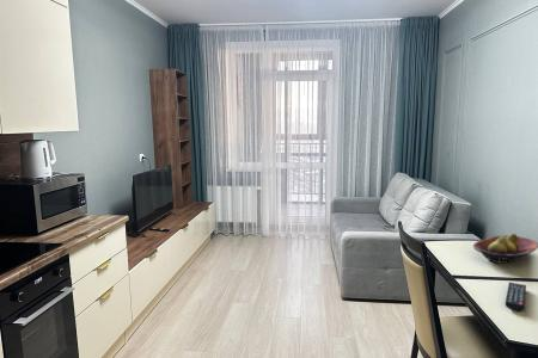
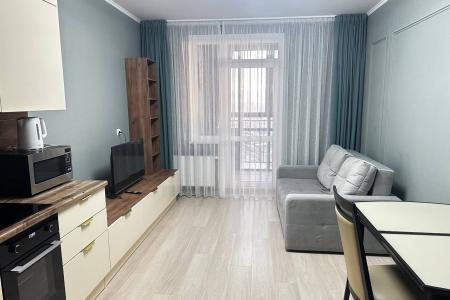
- fruit bowl (506, 245)
- remote control (515, 295)
